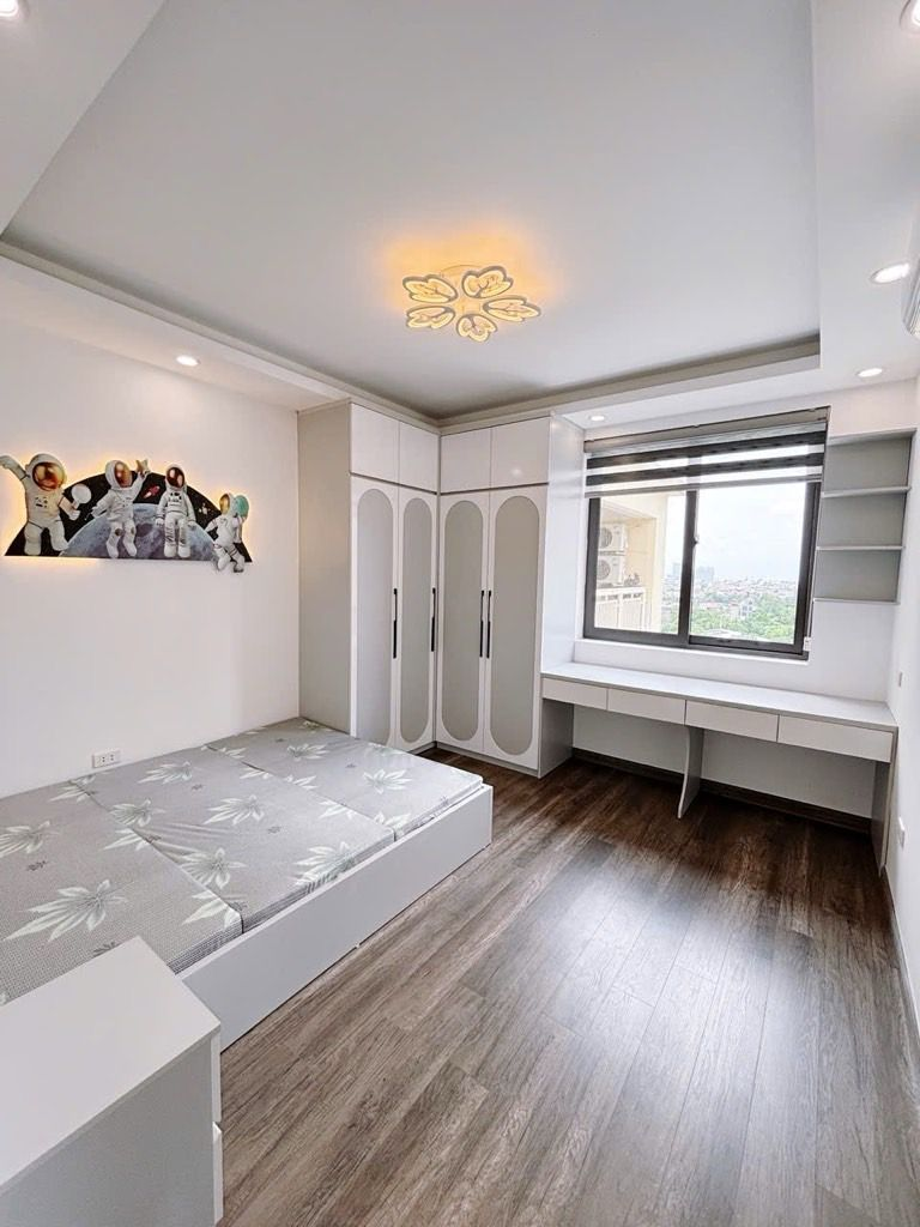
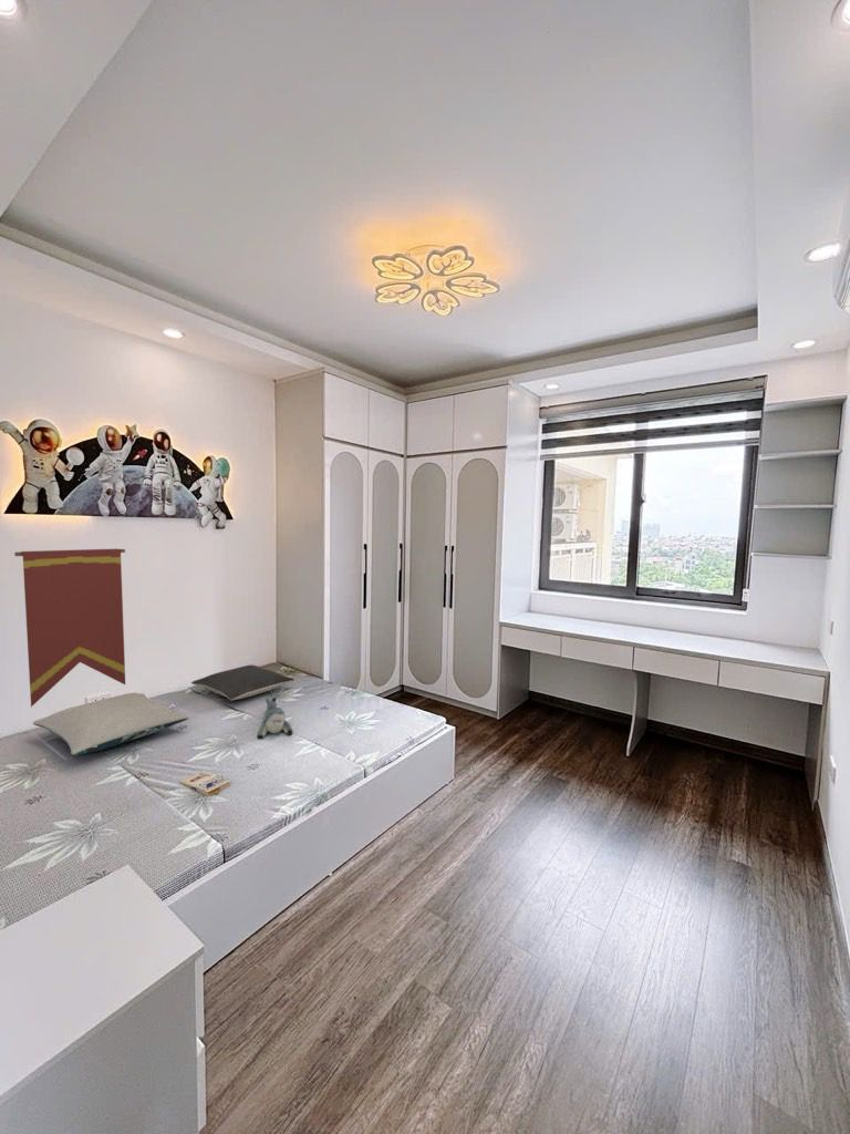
+ pillow (112, 720)
+ shark plush (277, 711)
+ pennant (76, 622)
+ paperback book (208, 782)
+ pillow (243, 681)
